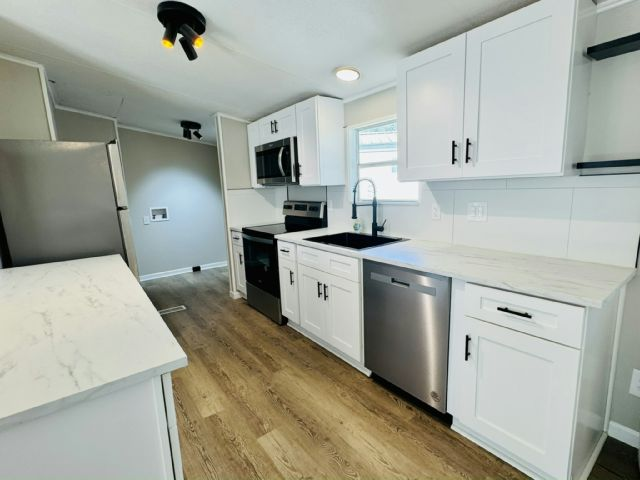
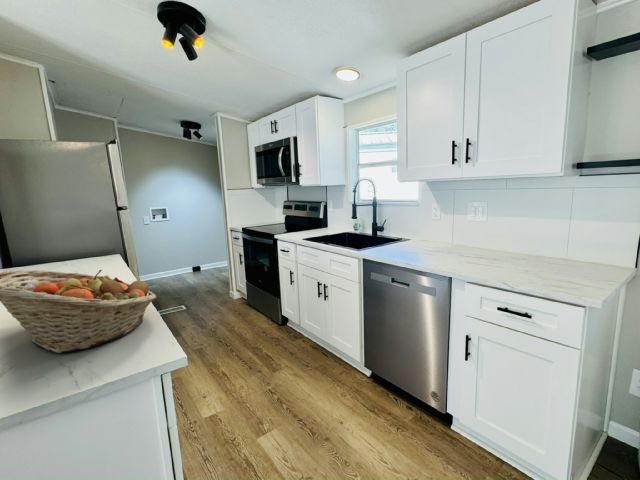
+ fruit basket (79, 298)
